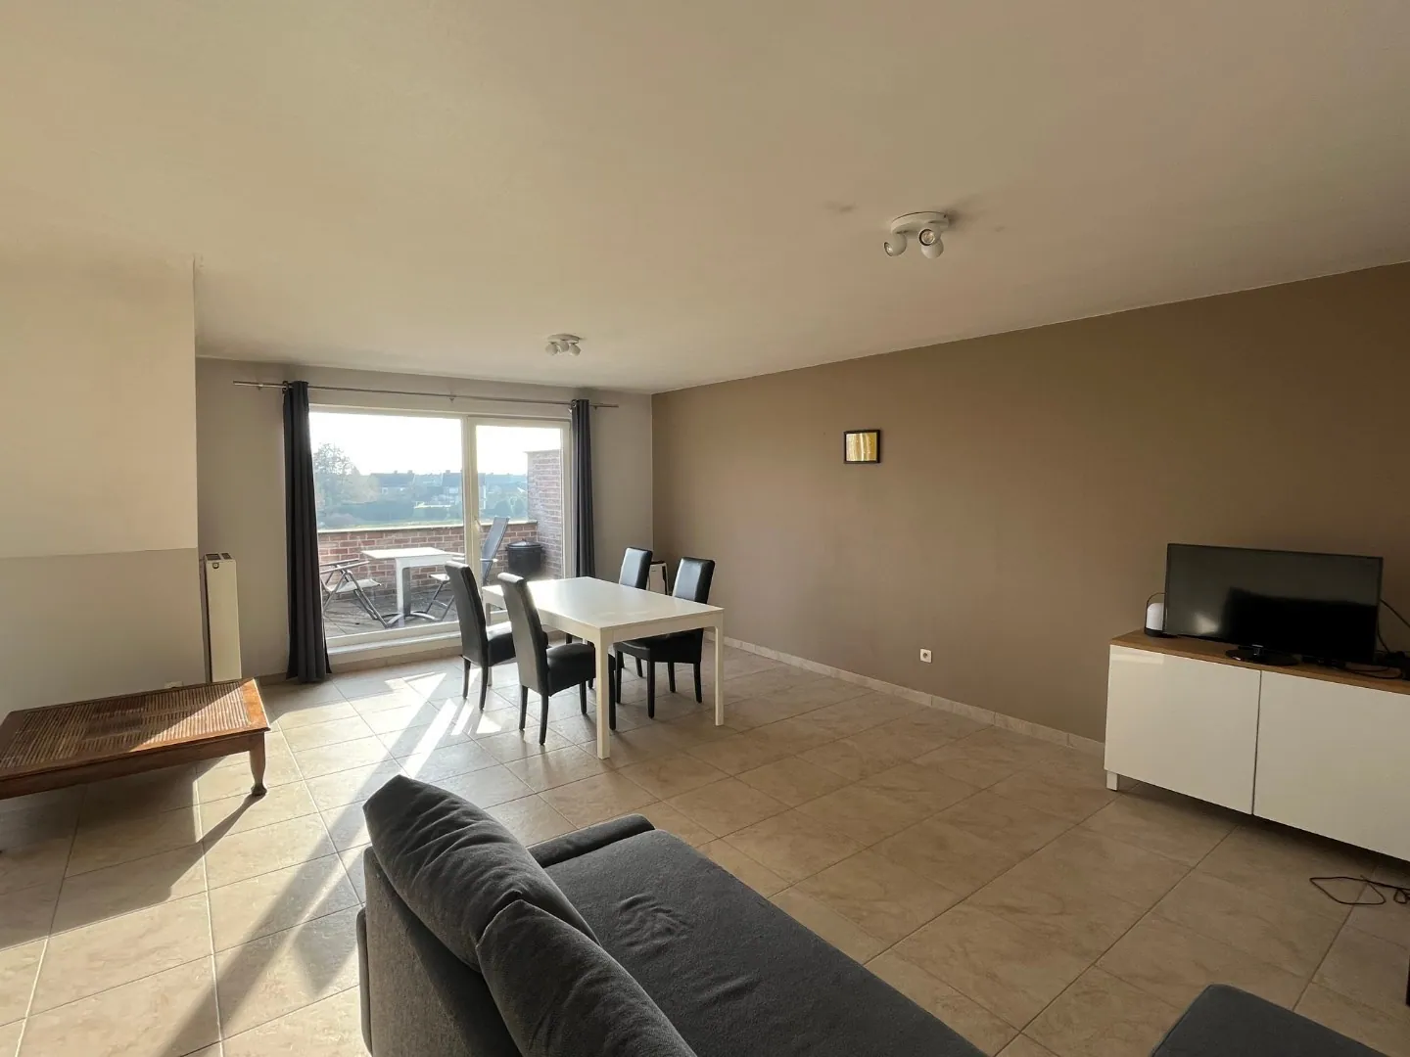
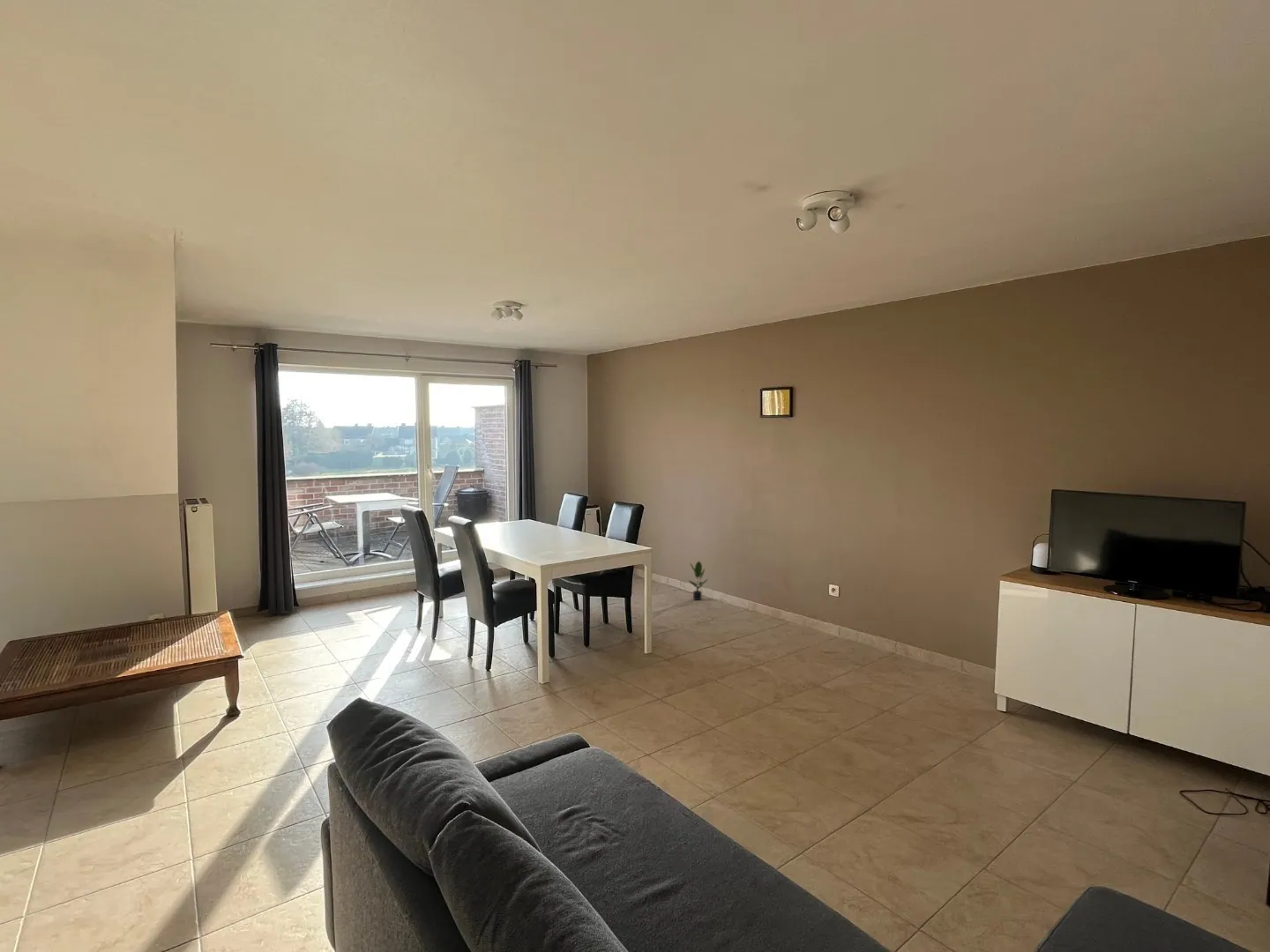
+ potted plant (694, 583)
